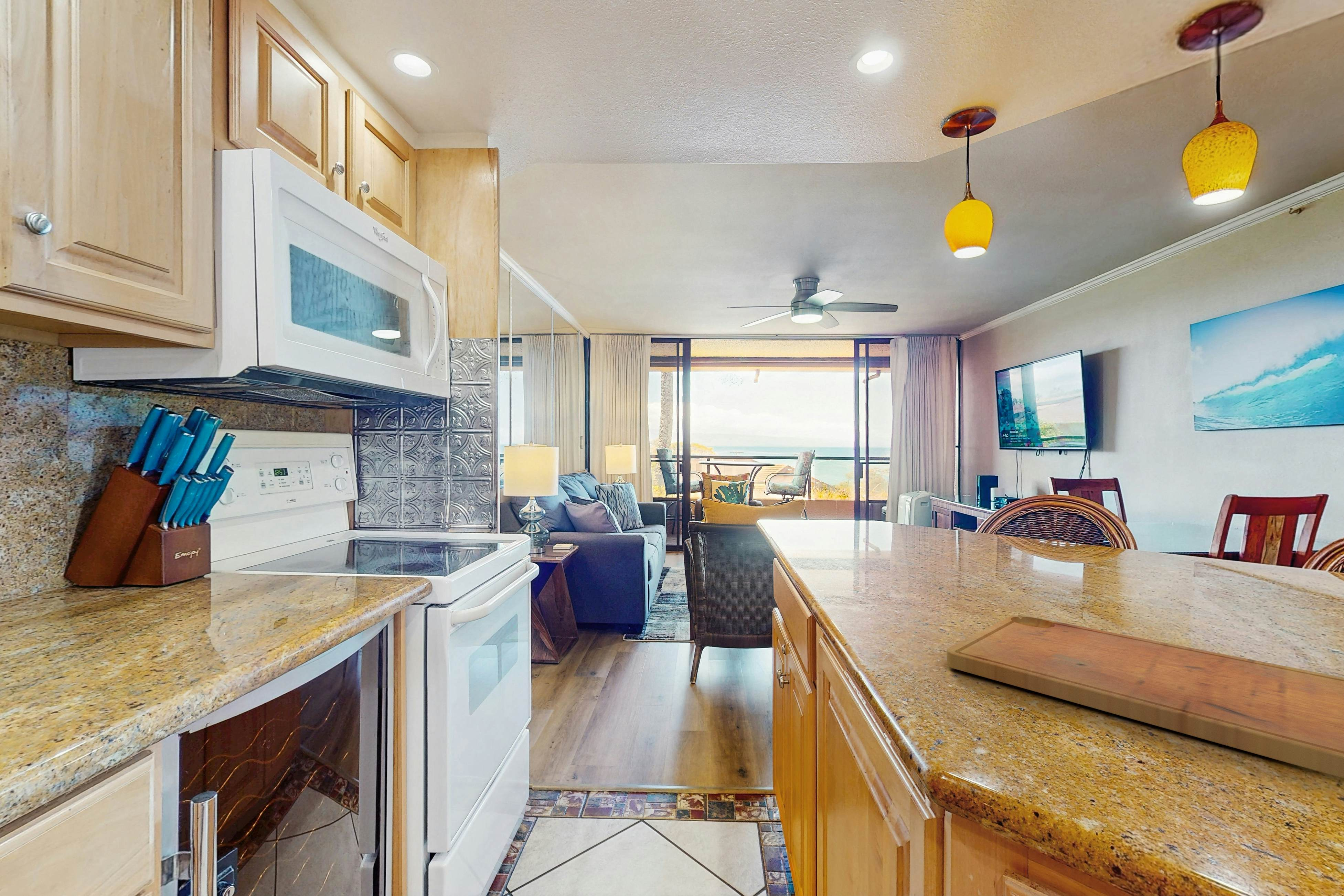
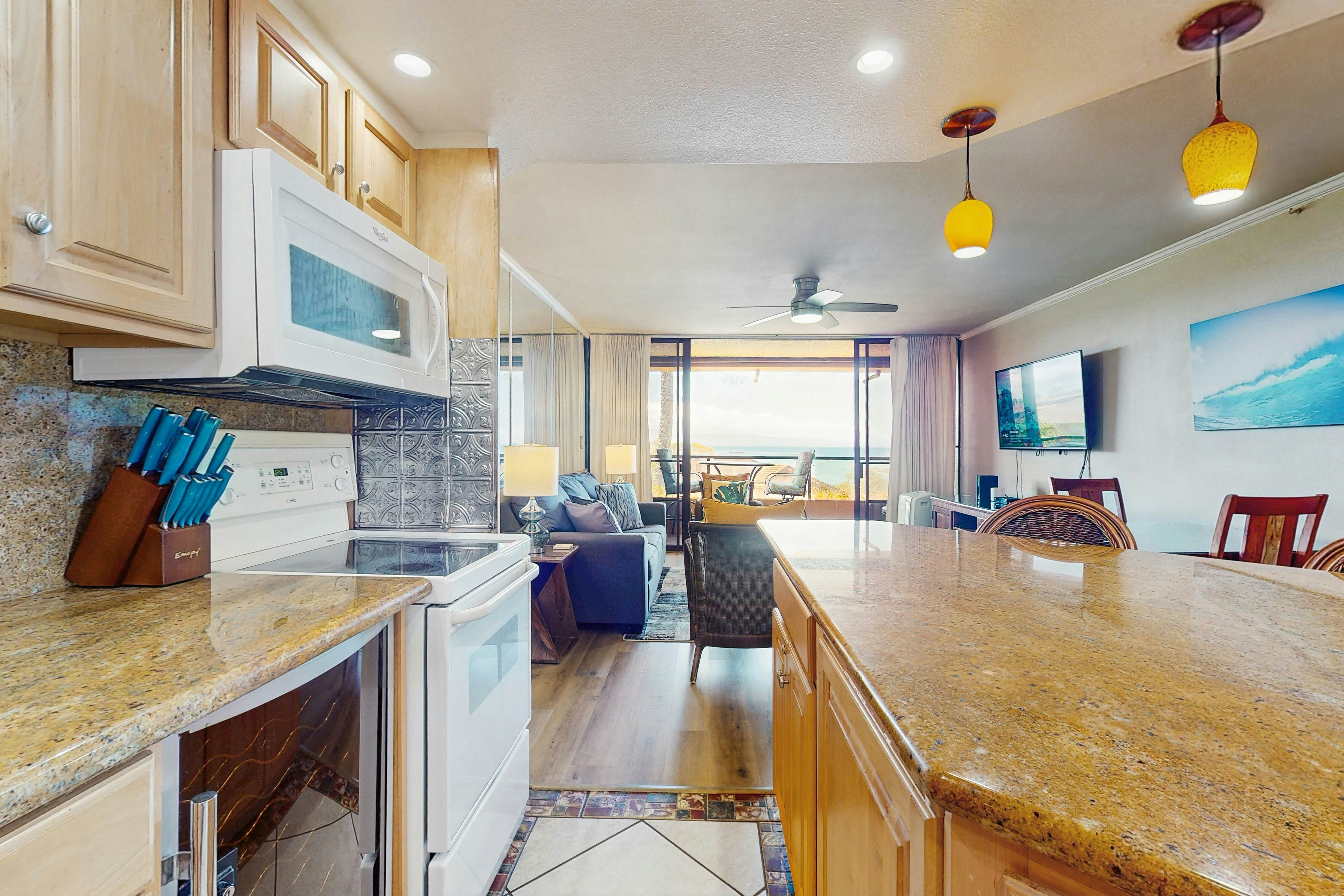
- cutting board (1155, 677)
